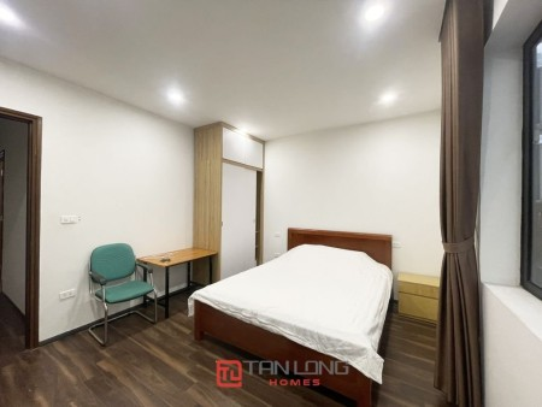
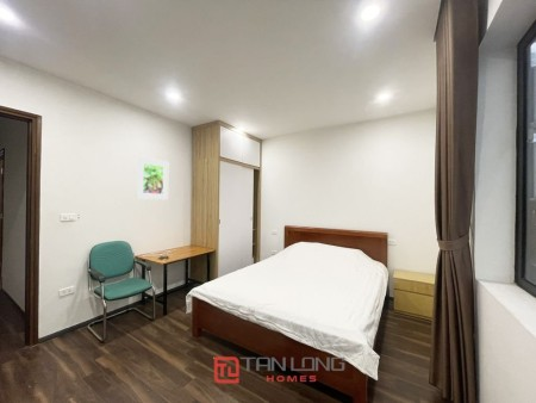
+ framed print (152, 179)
